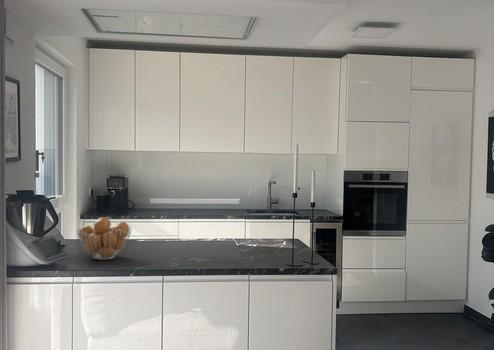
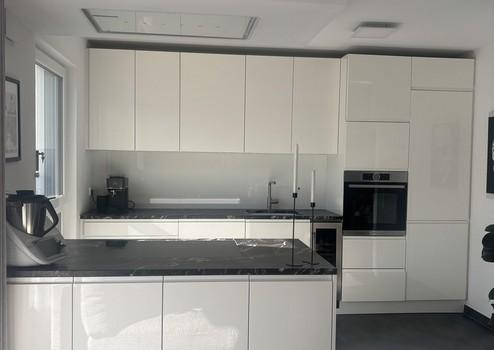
- fruit basket (104, 237)
